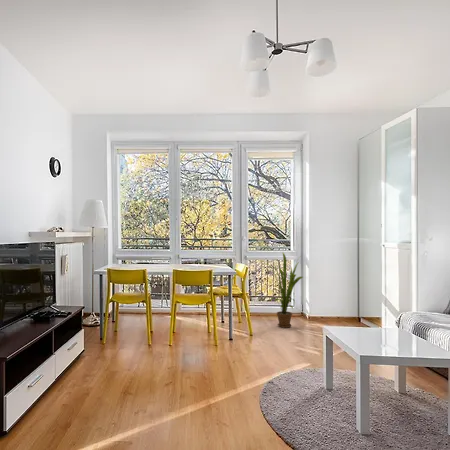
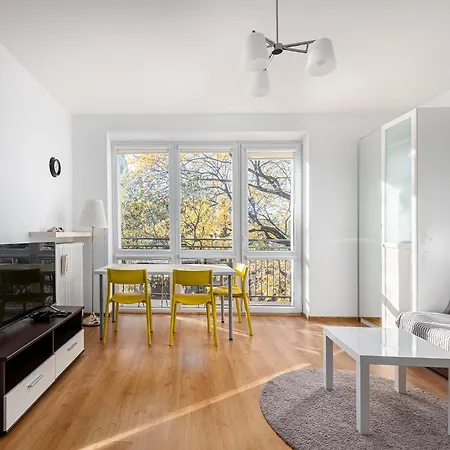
- house plant (283, 289)
